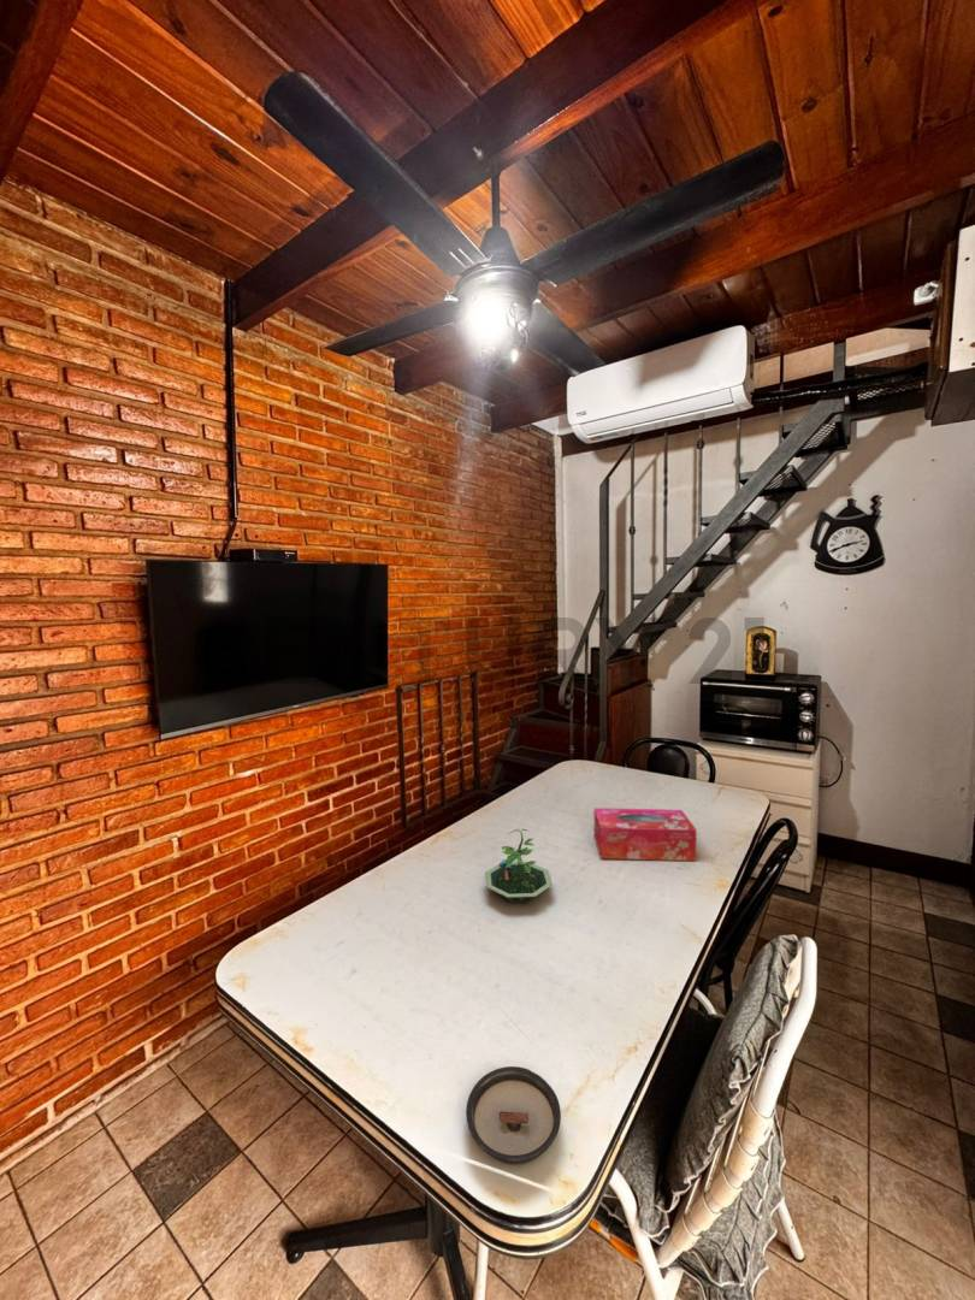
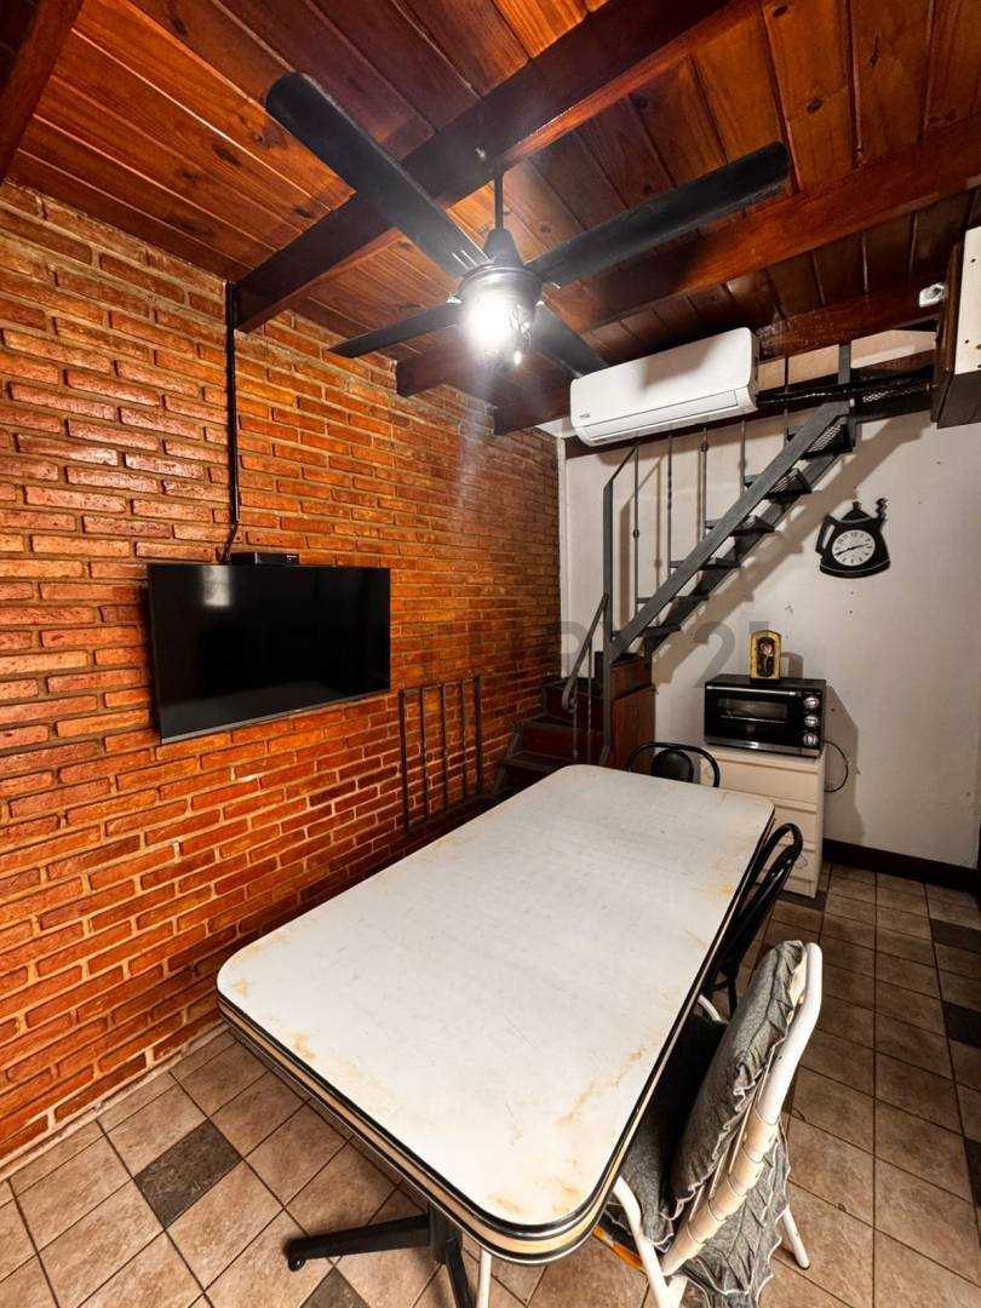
- terrarium (520, 841)
- saucer (513, 1119)
- tissue box (642, 833)
